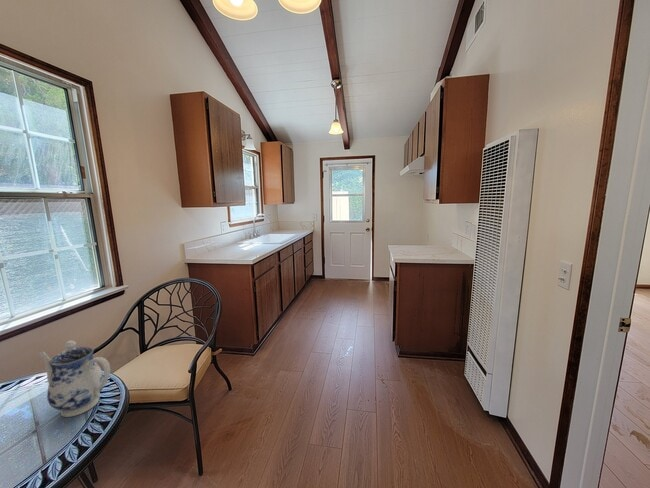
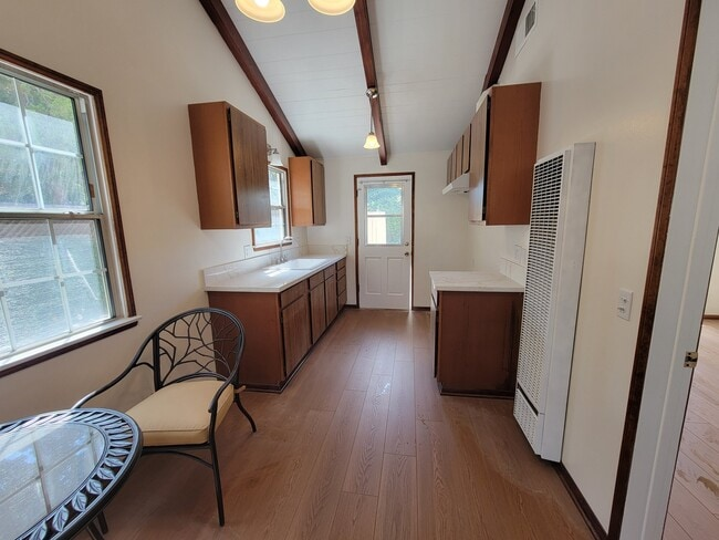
- teapot (75, 374)
